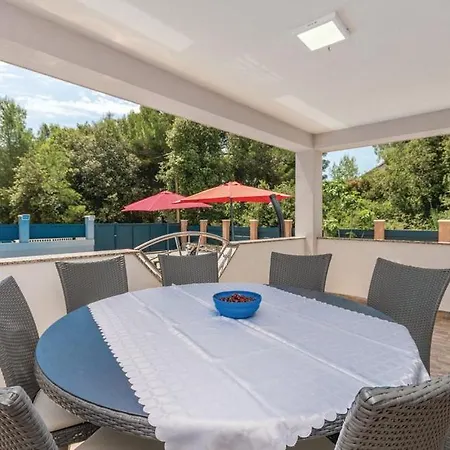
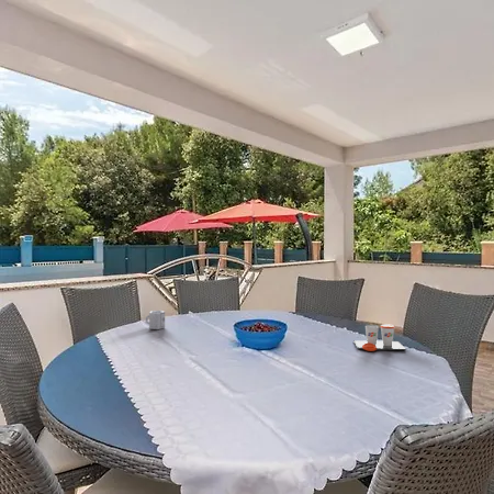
+ cup (377, 336)
+ cup (155, 319)
